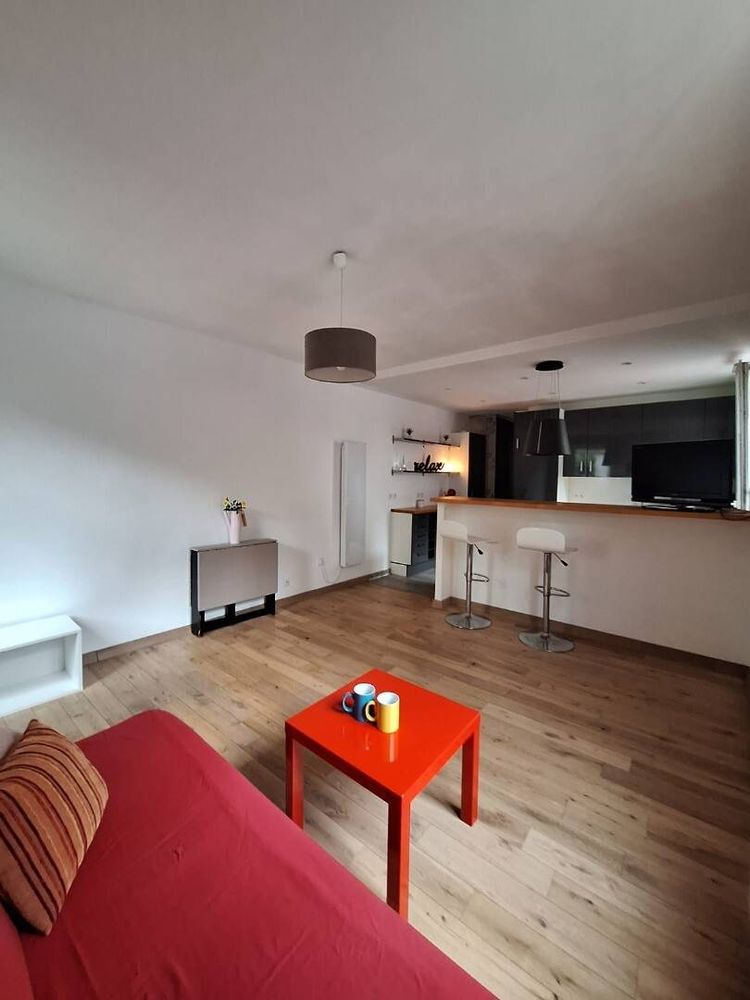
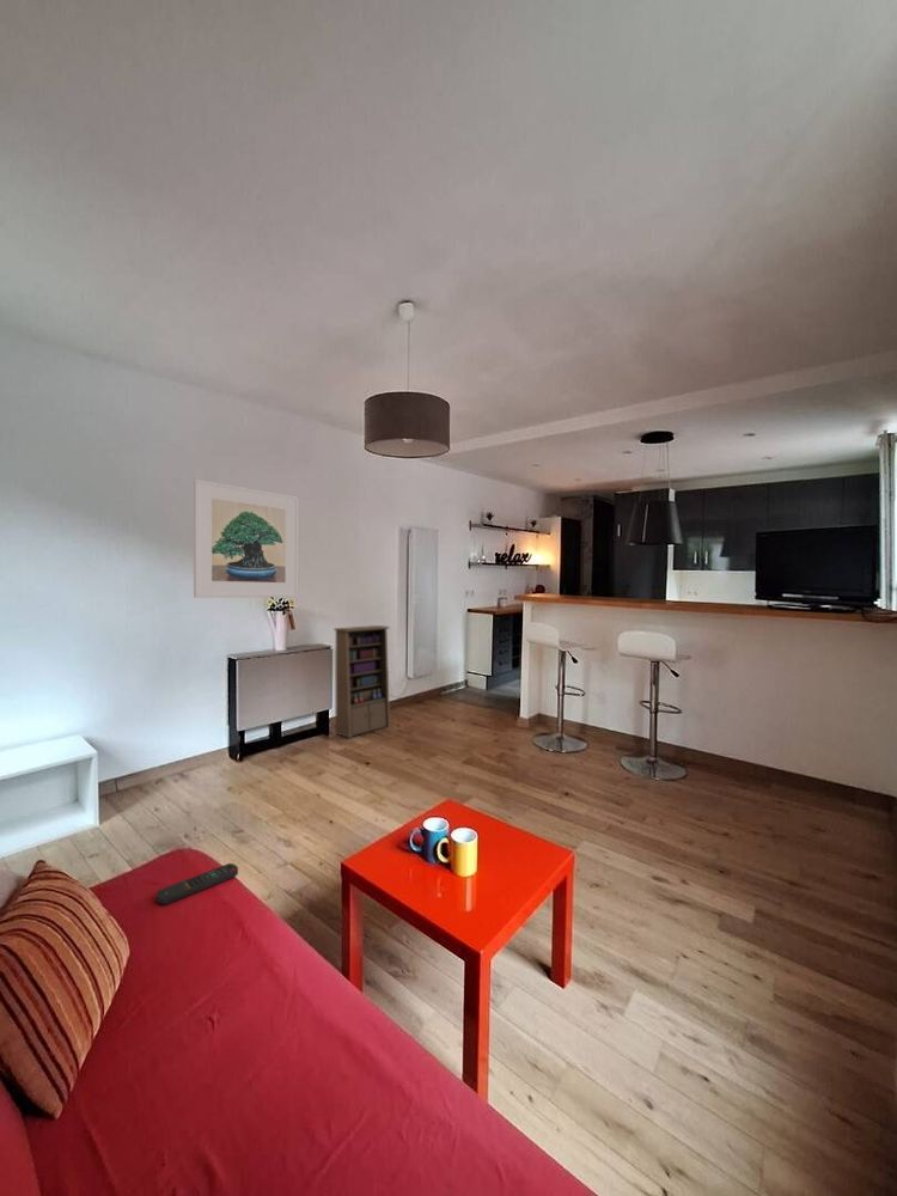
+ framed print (250, 543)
+ remote control (199, 881)
+ cabinet (362, 678)
